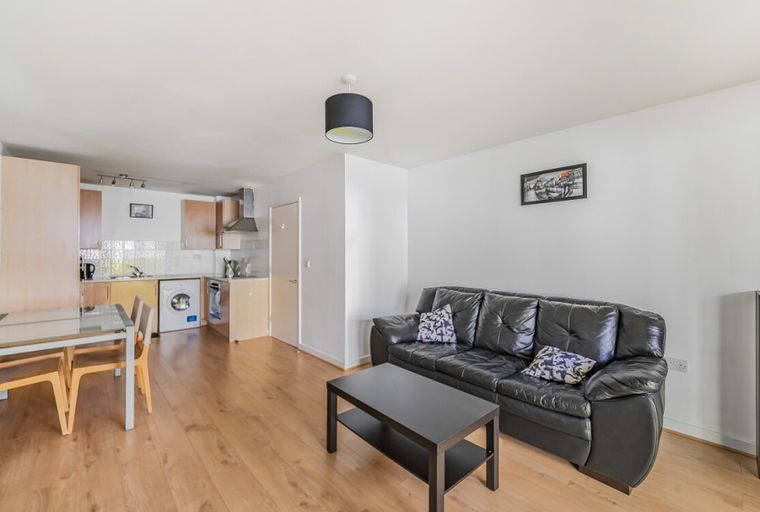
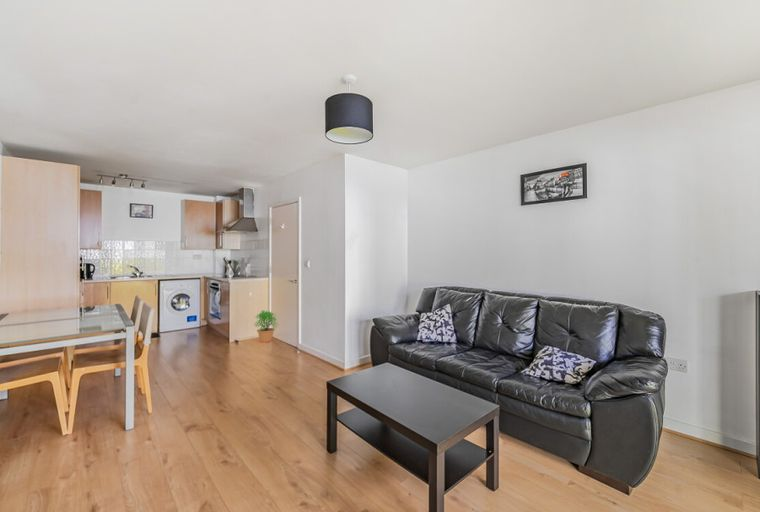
+ potted plant (265, 325)
